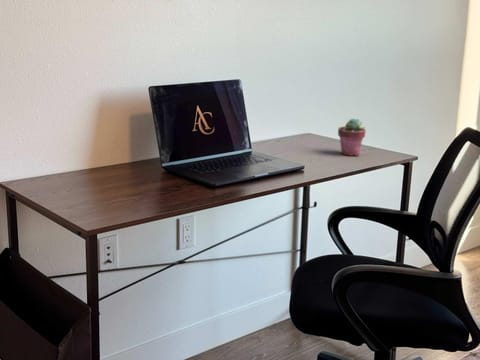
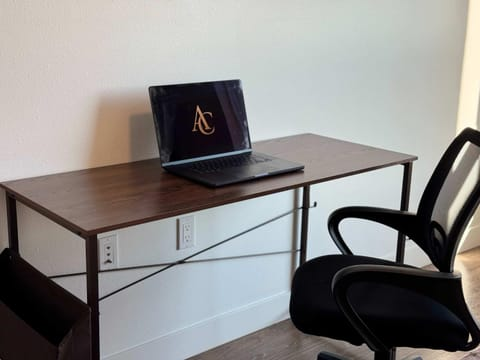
- potted succulent (351, 136)
